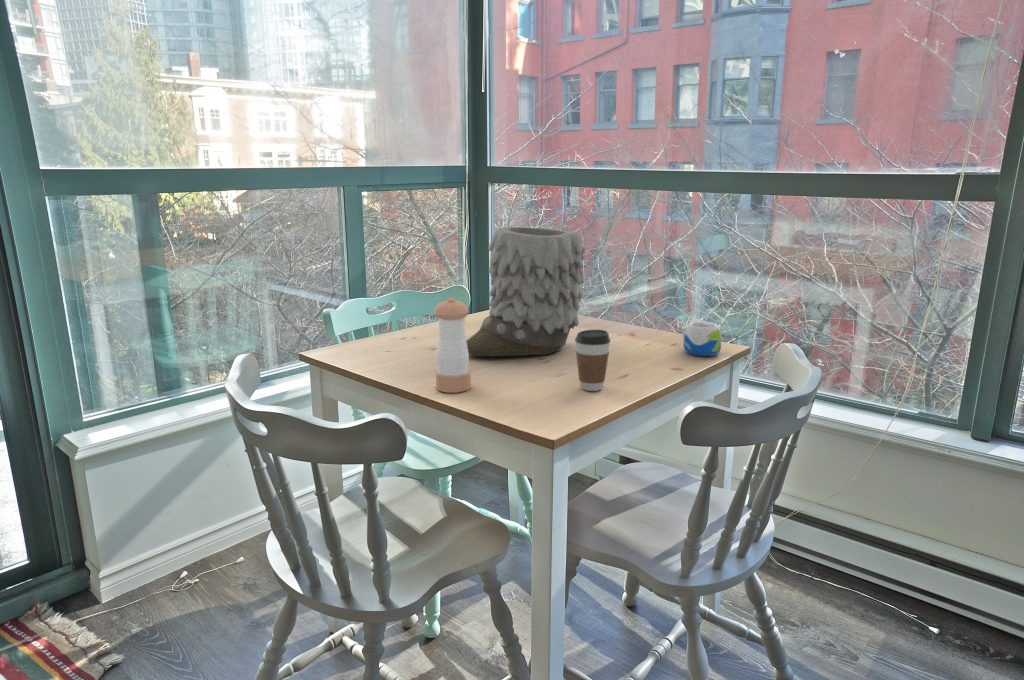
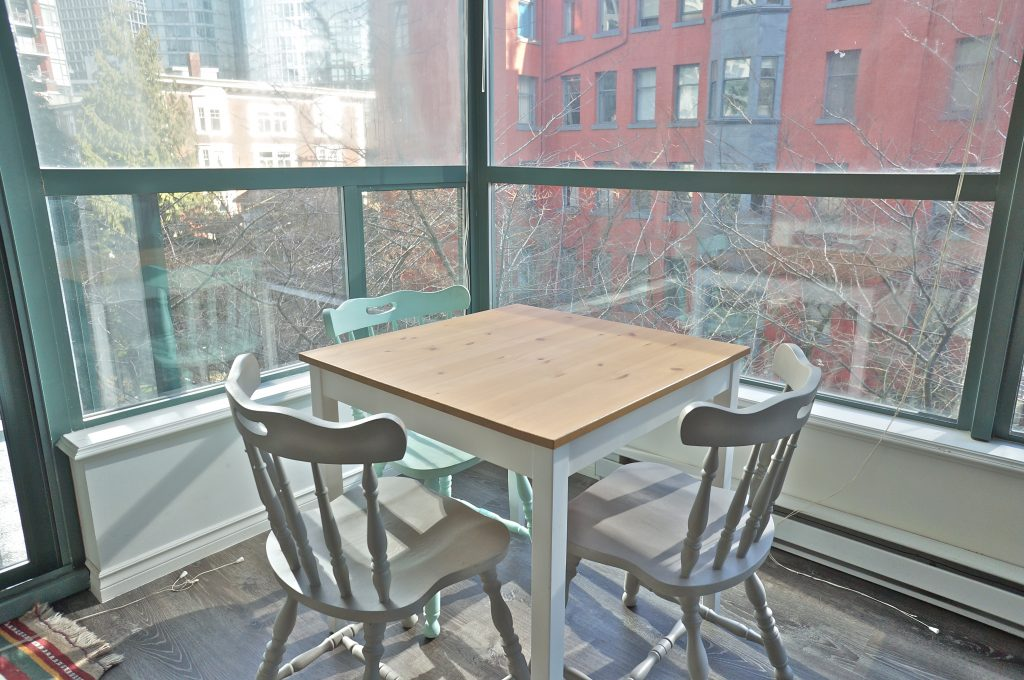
- coffee cup (592, 360)
- vase (521, 290)
- mug (698, 335)
- pepper shaker (452, 343)
